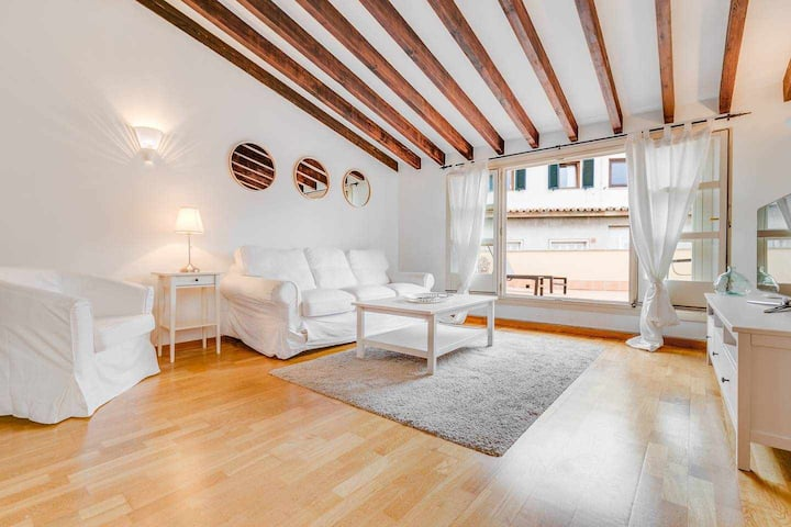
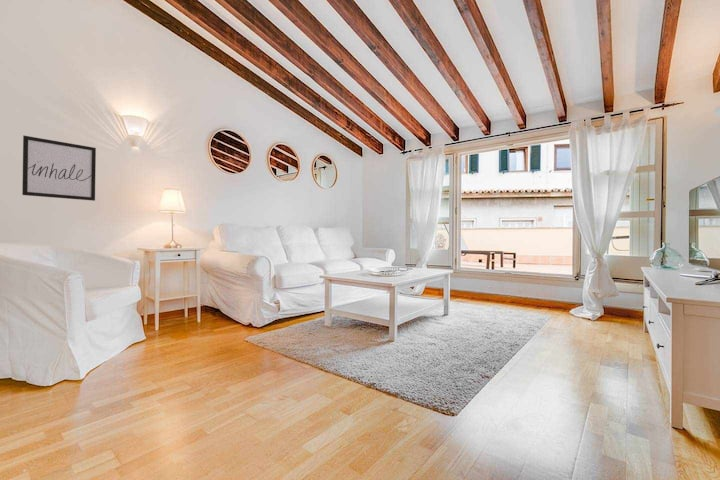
+ wall art (61, 170)
